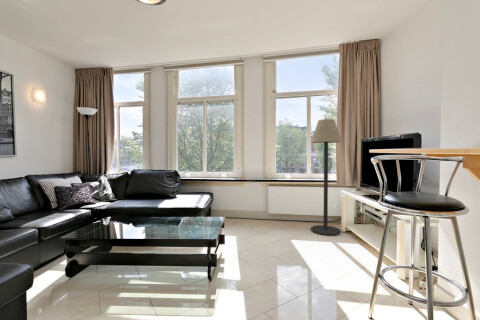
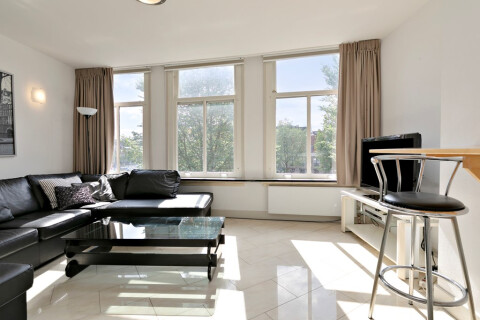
- floor lamp (325, 175)
